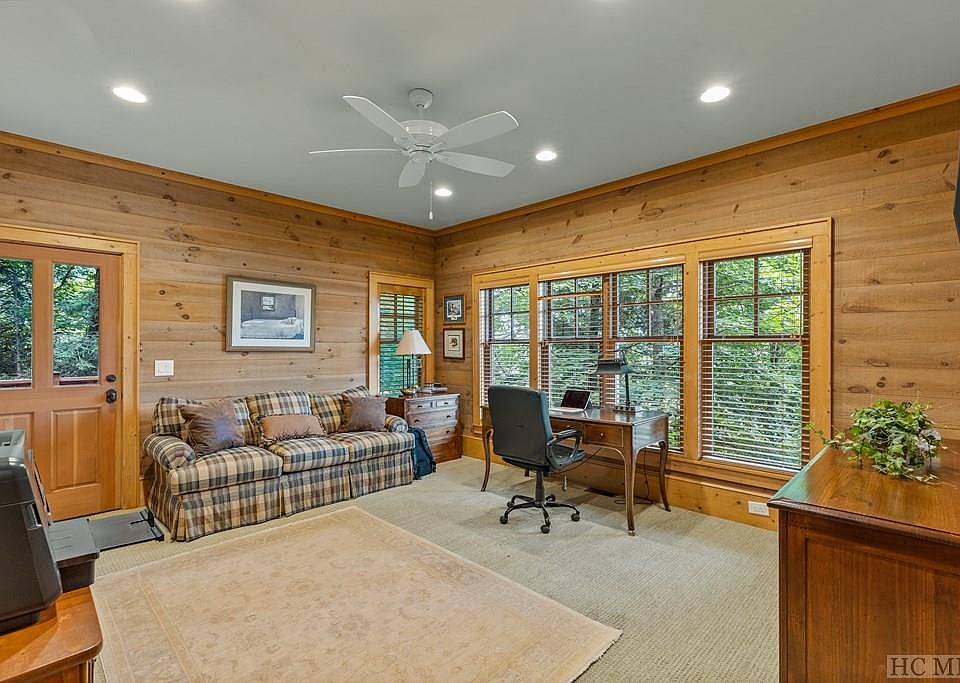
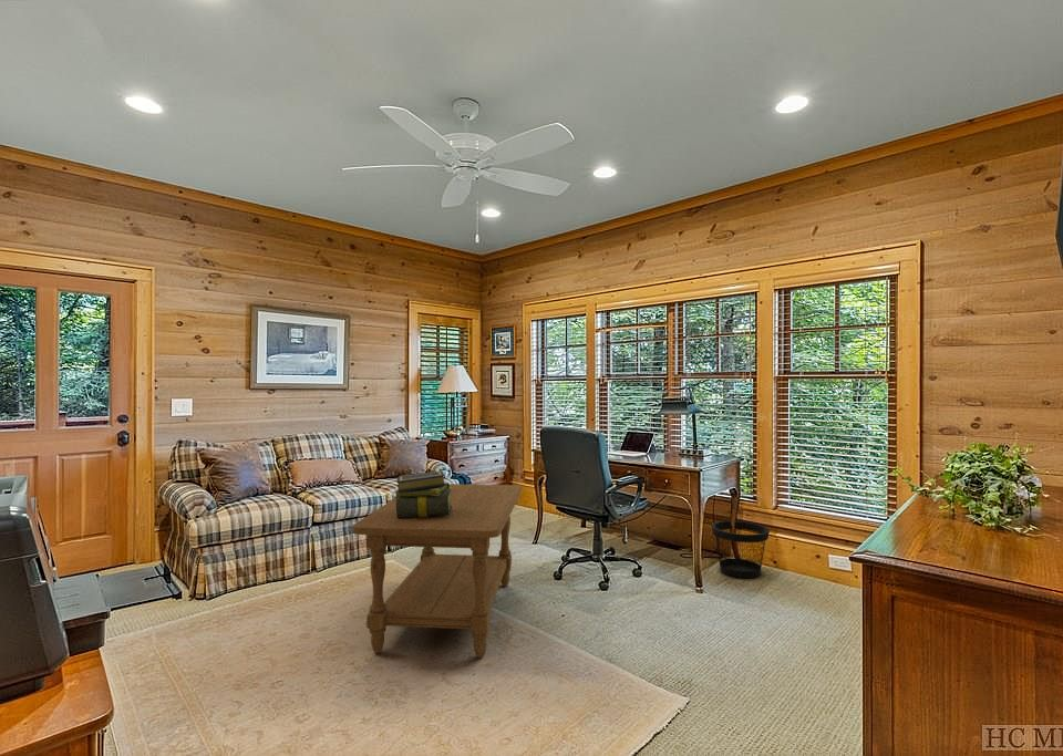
+ stack of books (422, 493)
+ wastebasket (740, 549)
+ coffee table (450, 558)
